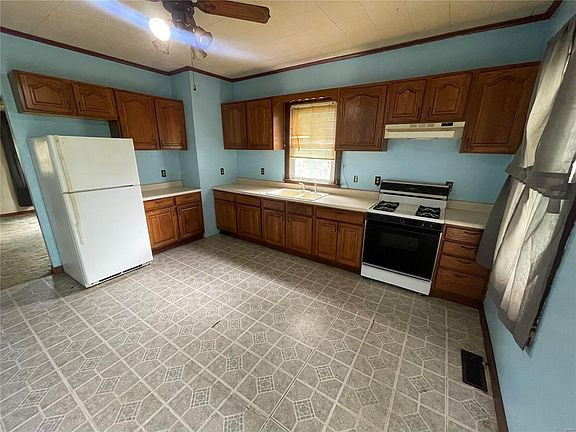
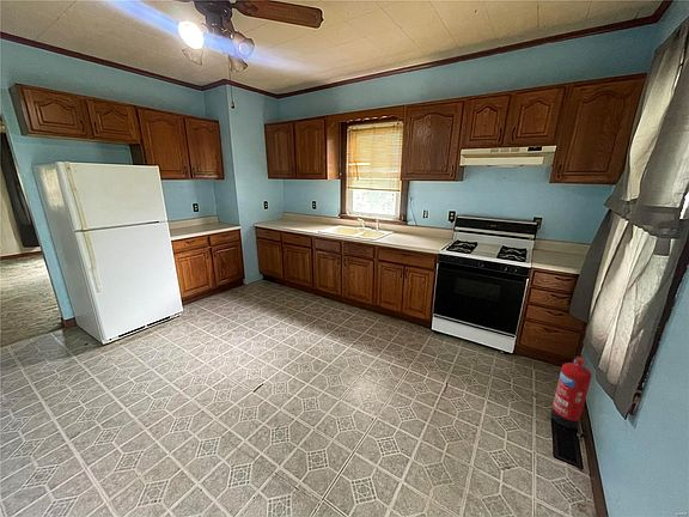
+ fire extinguisher (572, 384)
